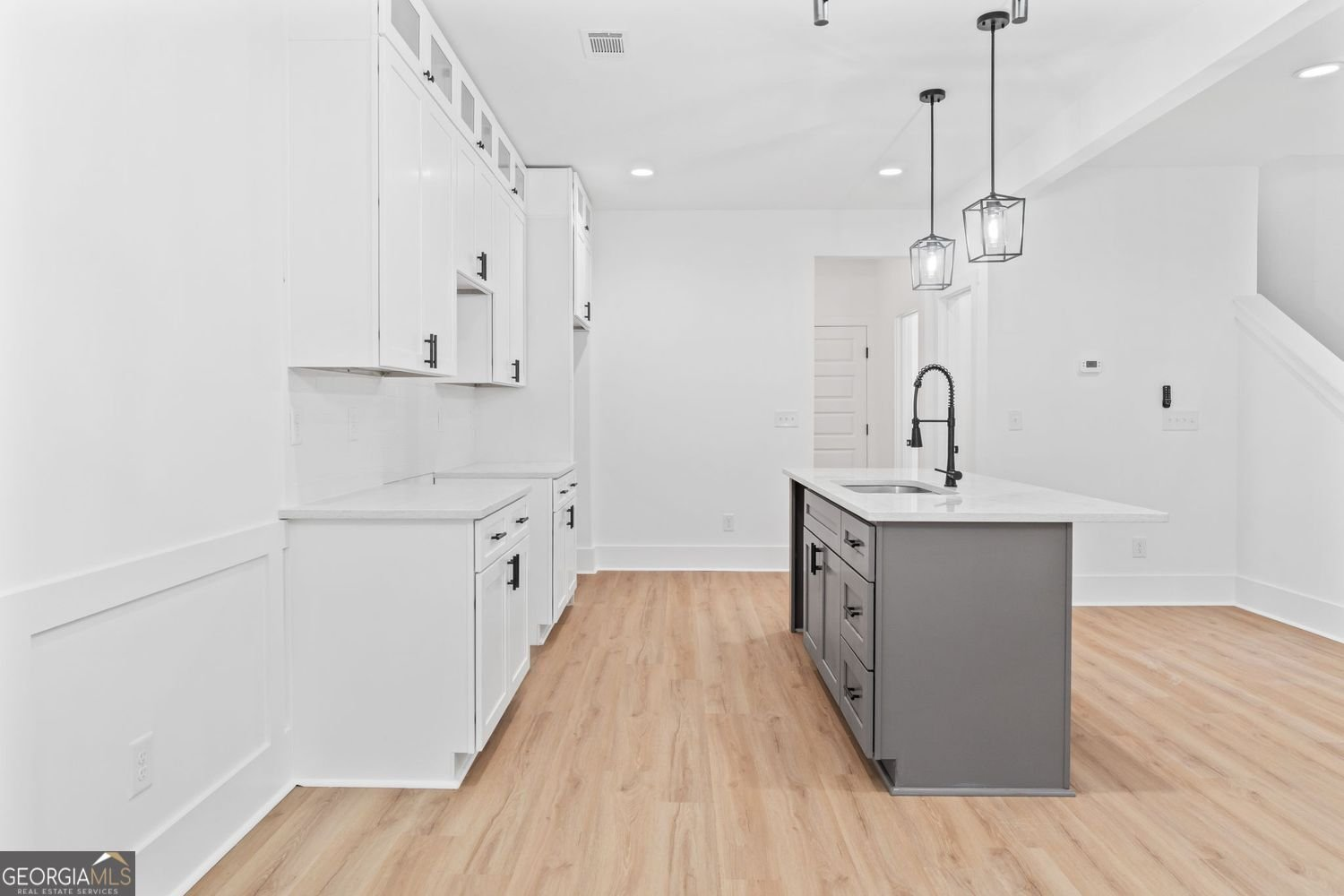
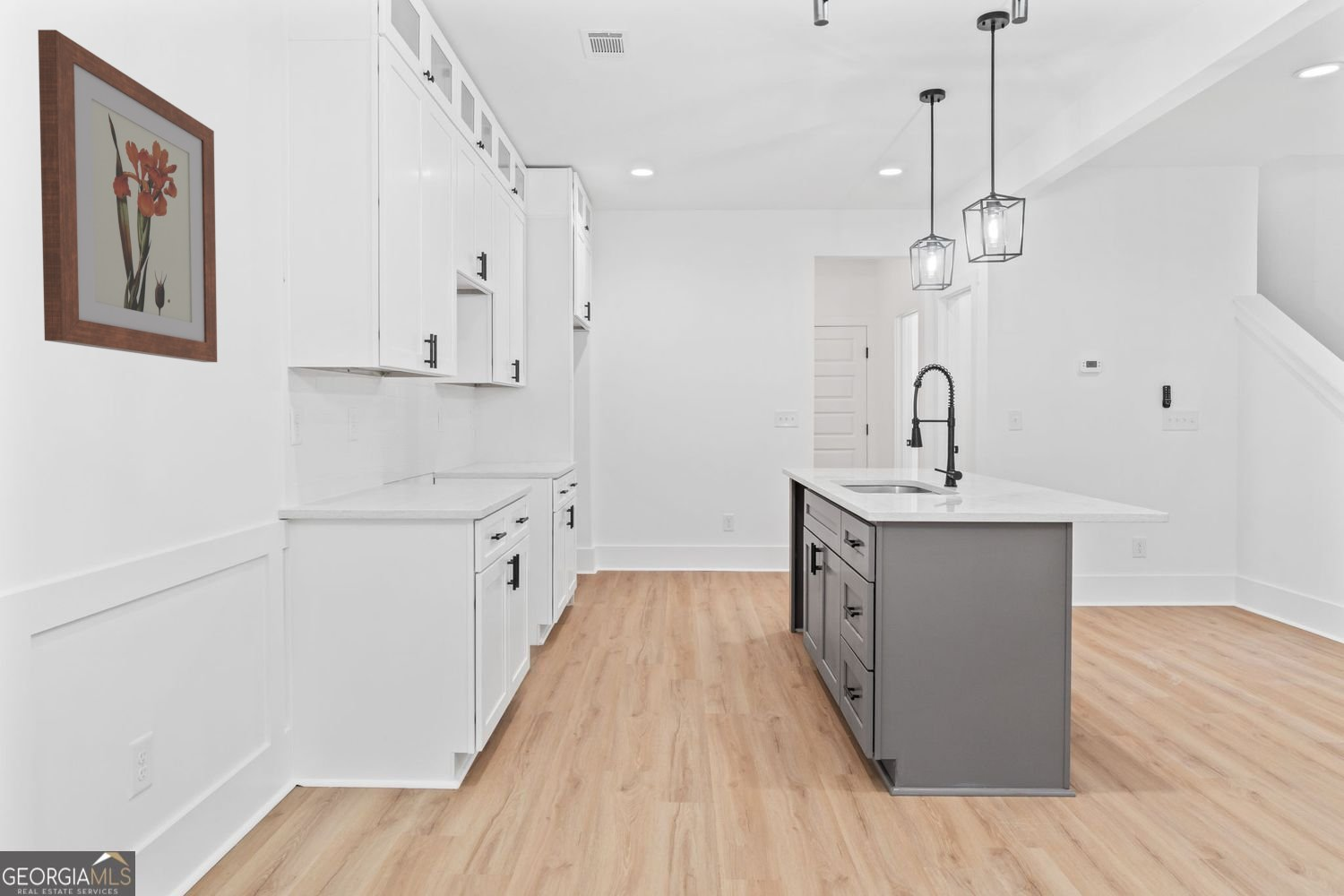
+ wall art (141, 220)
